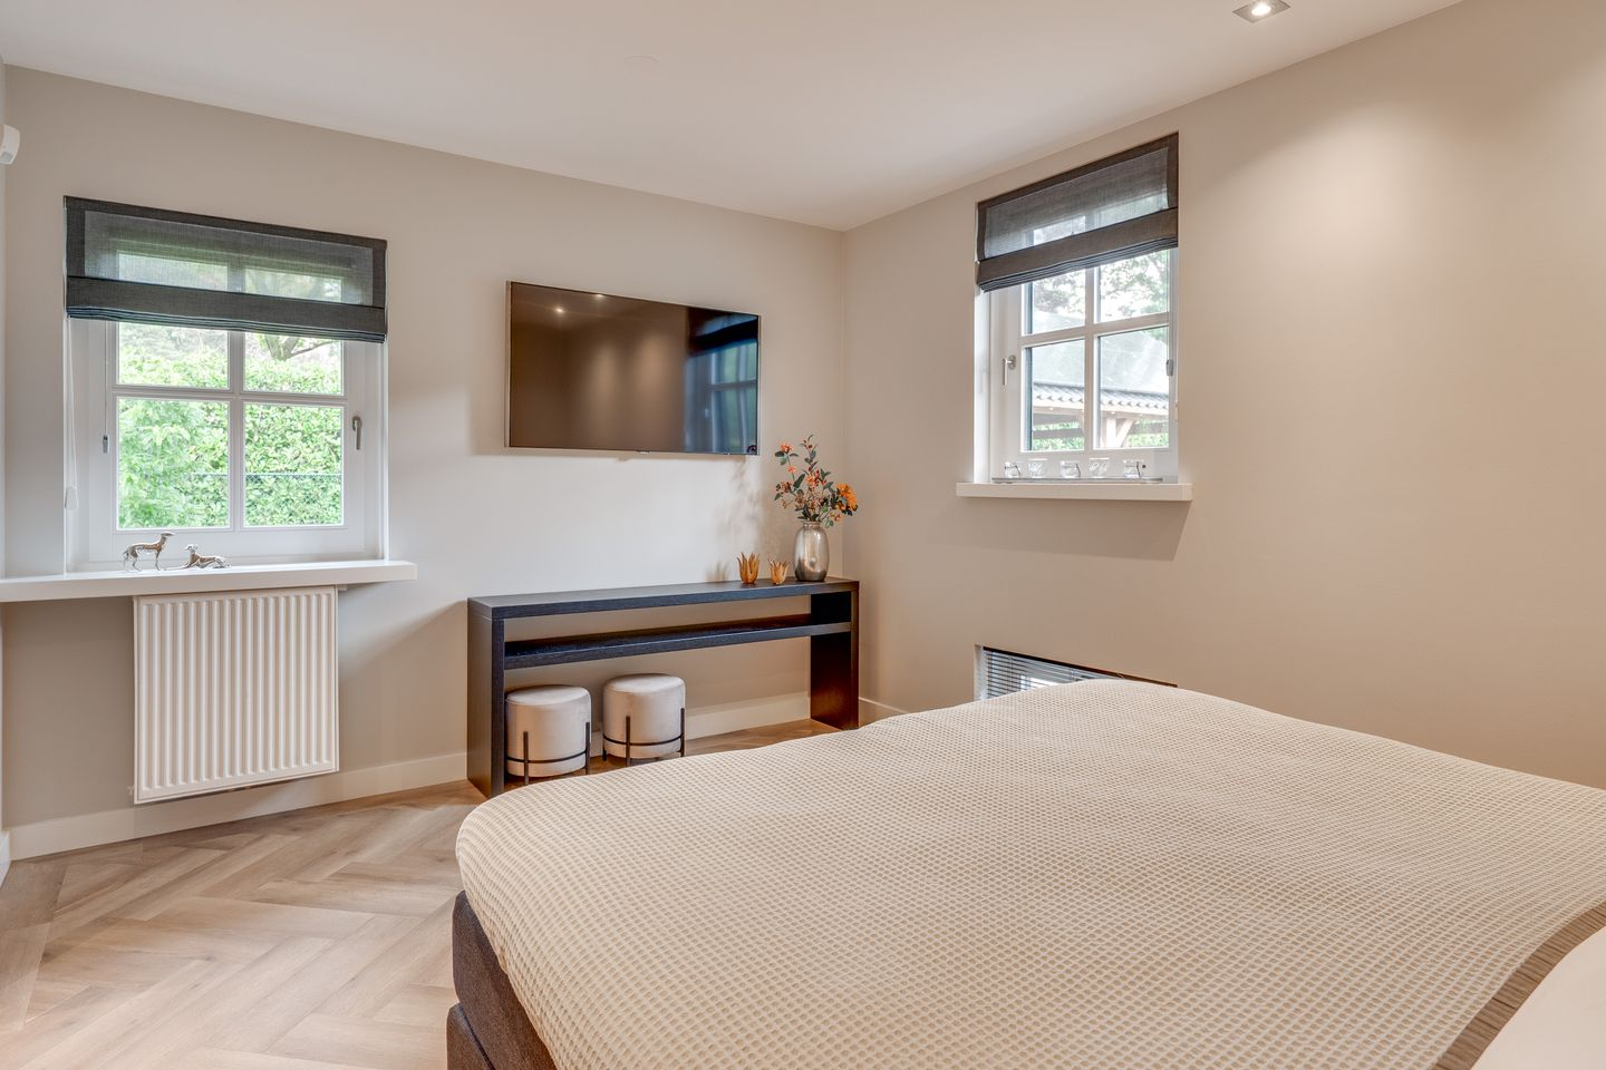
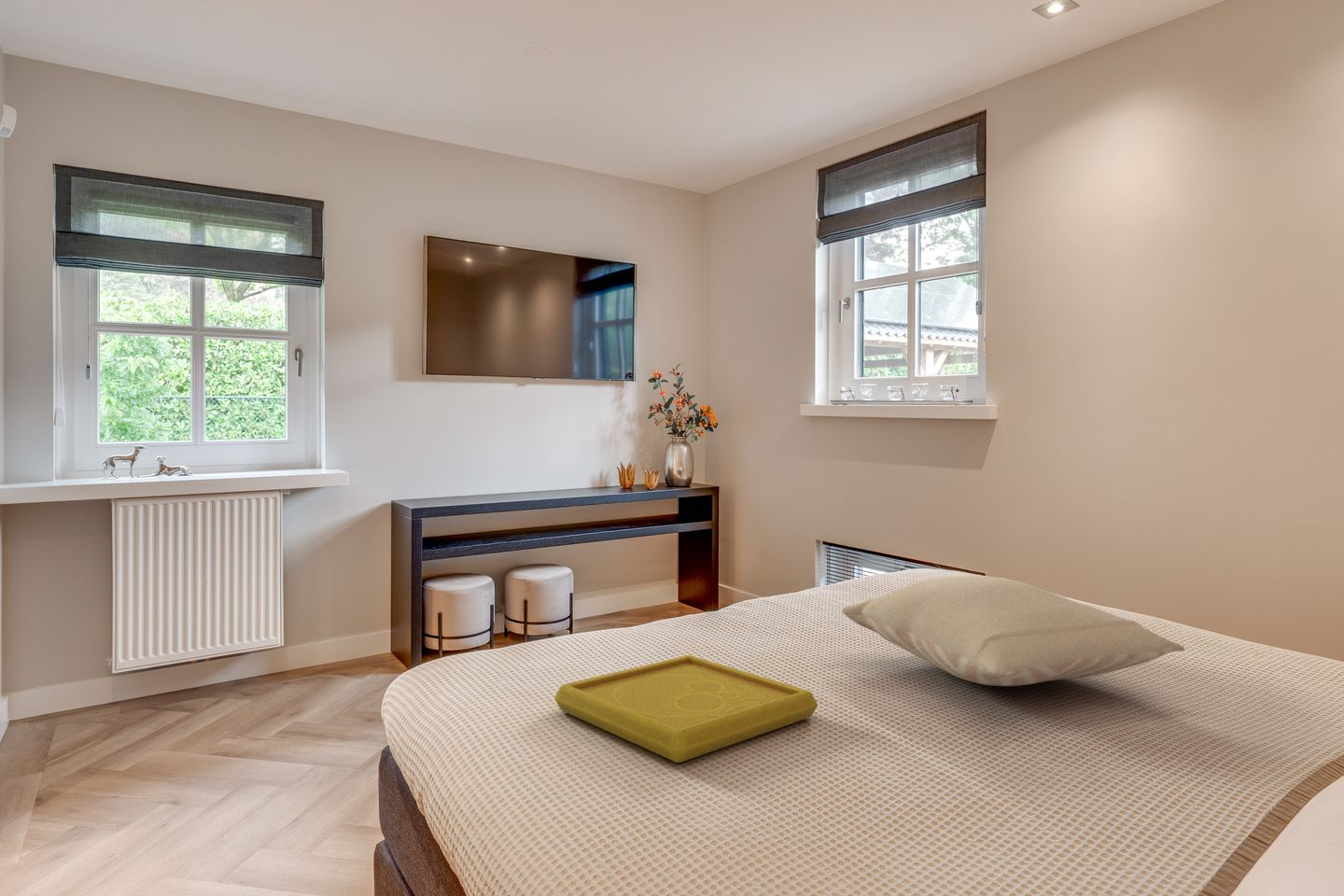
+ serving tray (684, 700)
+ pillow (999, 630)
